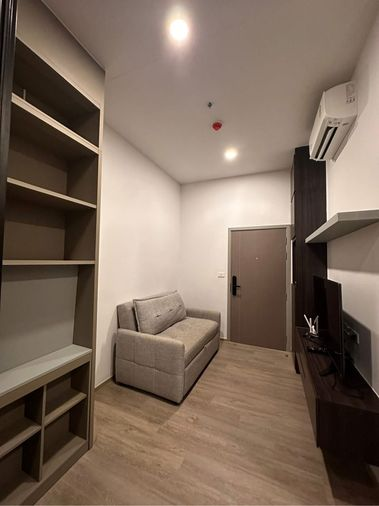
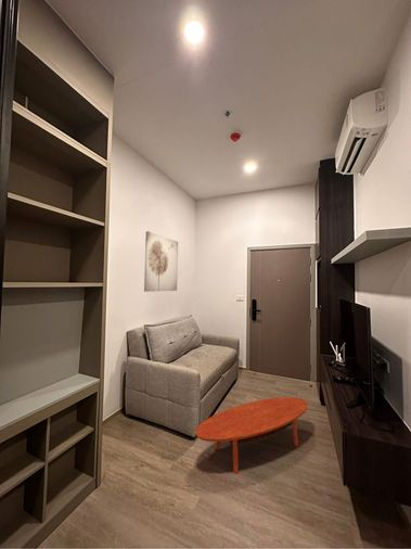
+ wall art (163, 264)
+ coffee table (257, 431)
